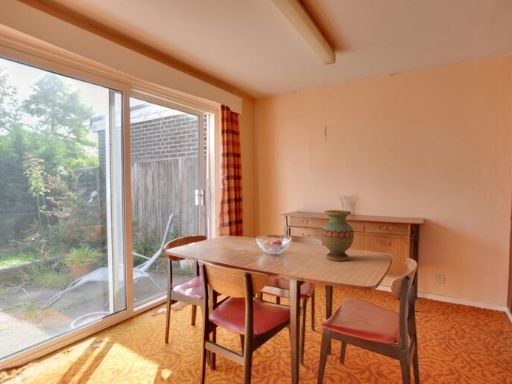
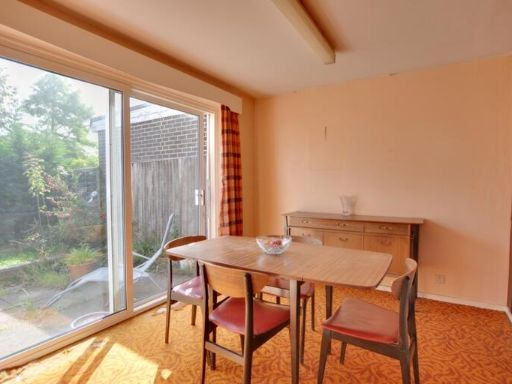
- vase (337, 234)
